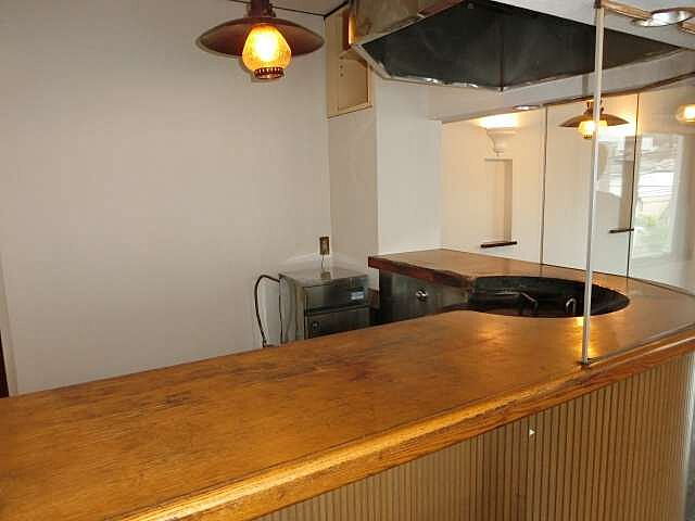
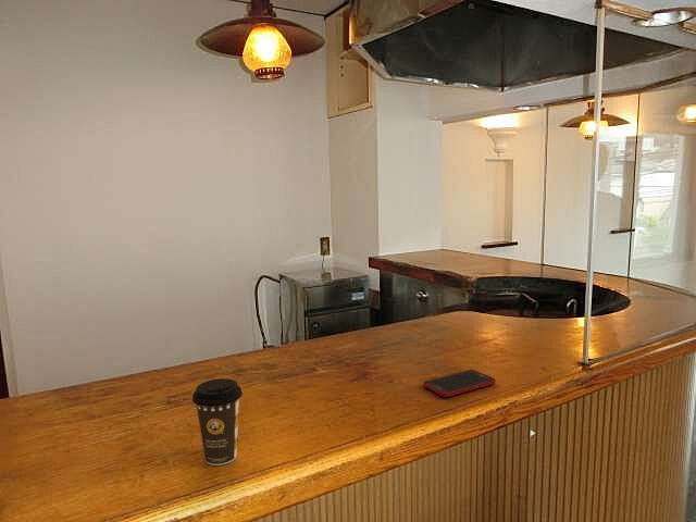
+ cell phone (459, 383)
+ coffee cup (219, 421)
